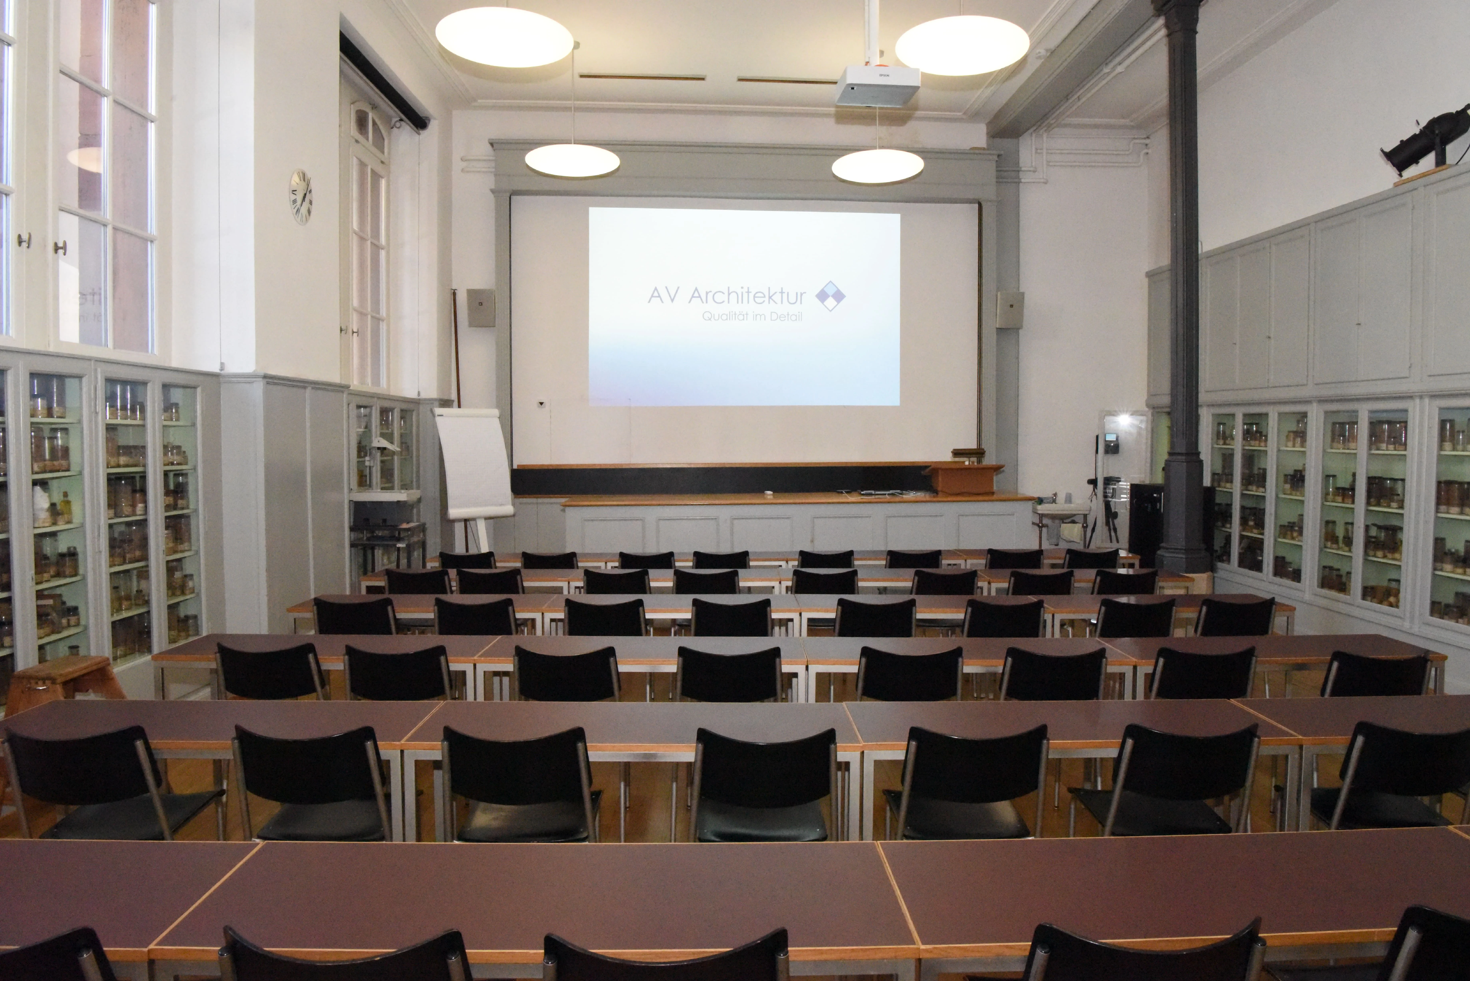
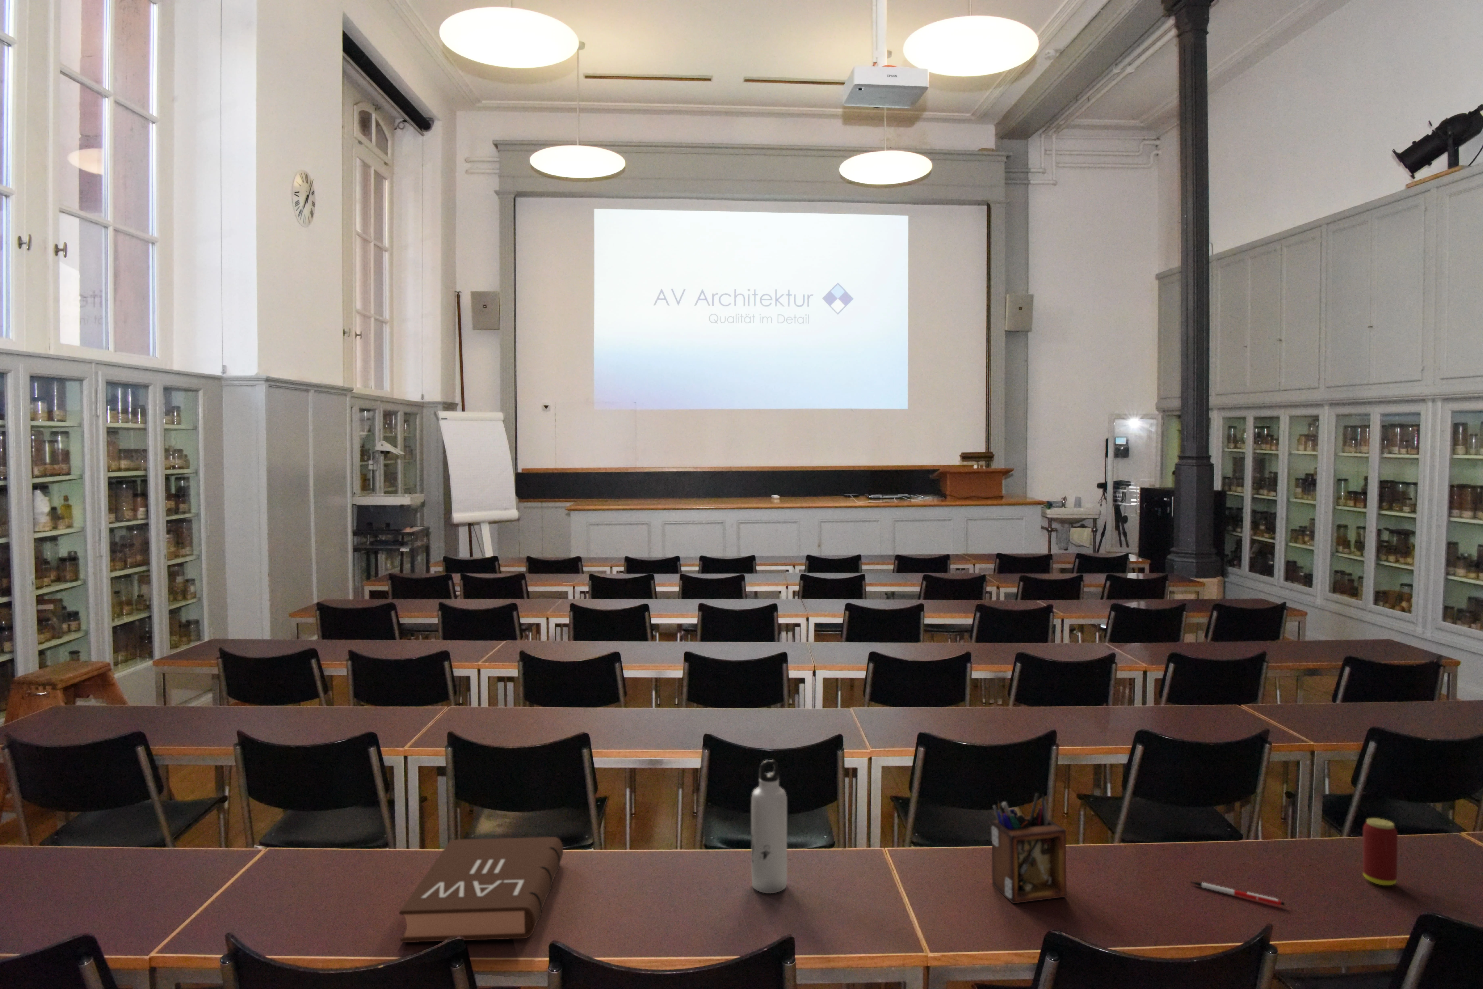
+ pen (1236, 892)
+ water bottle (769, 823)
+ beverage can (1380, 851)
+ desk organizer (1028, 846)
+ book (489, 884)
